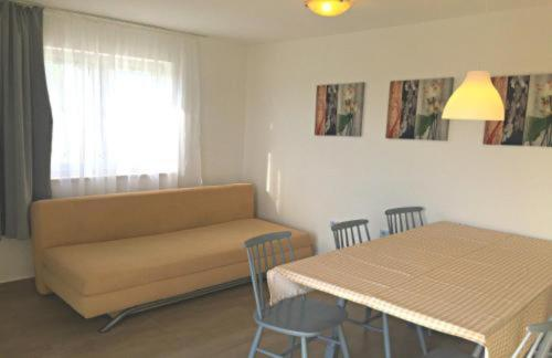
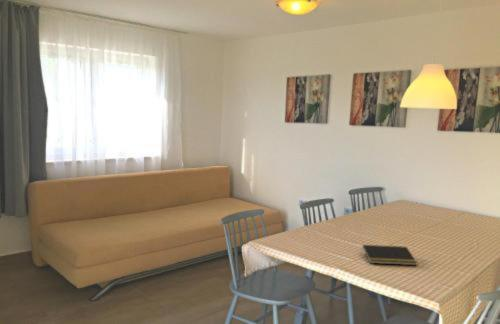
+ notepad (388, 254)
